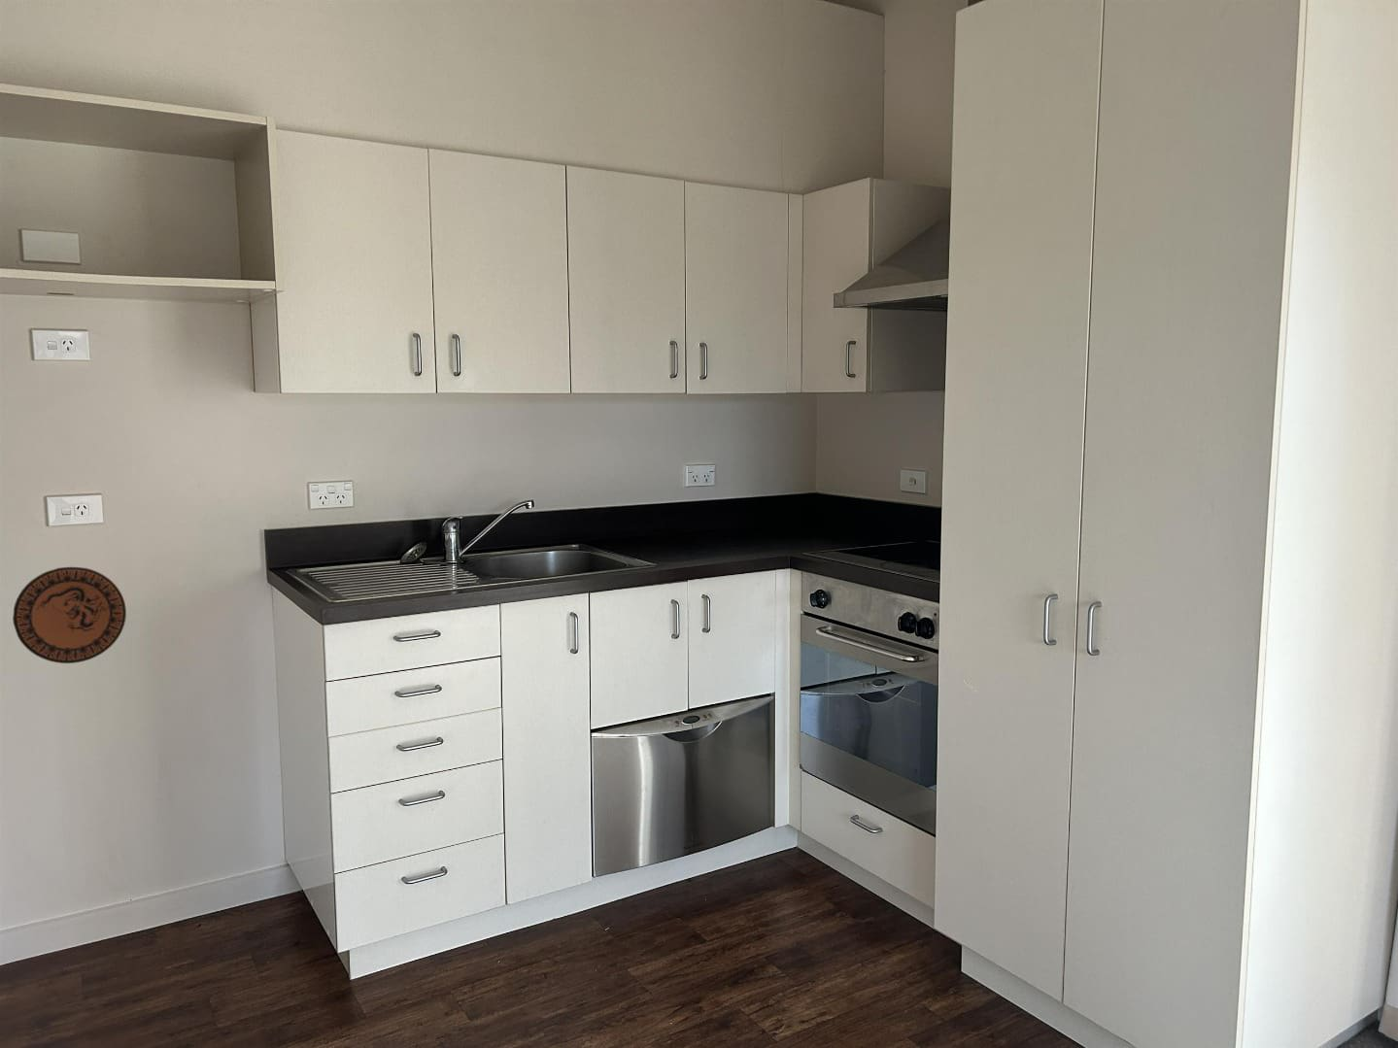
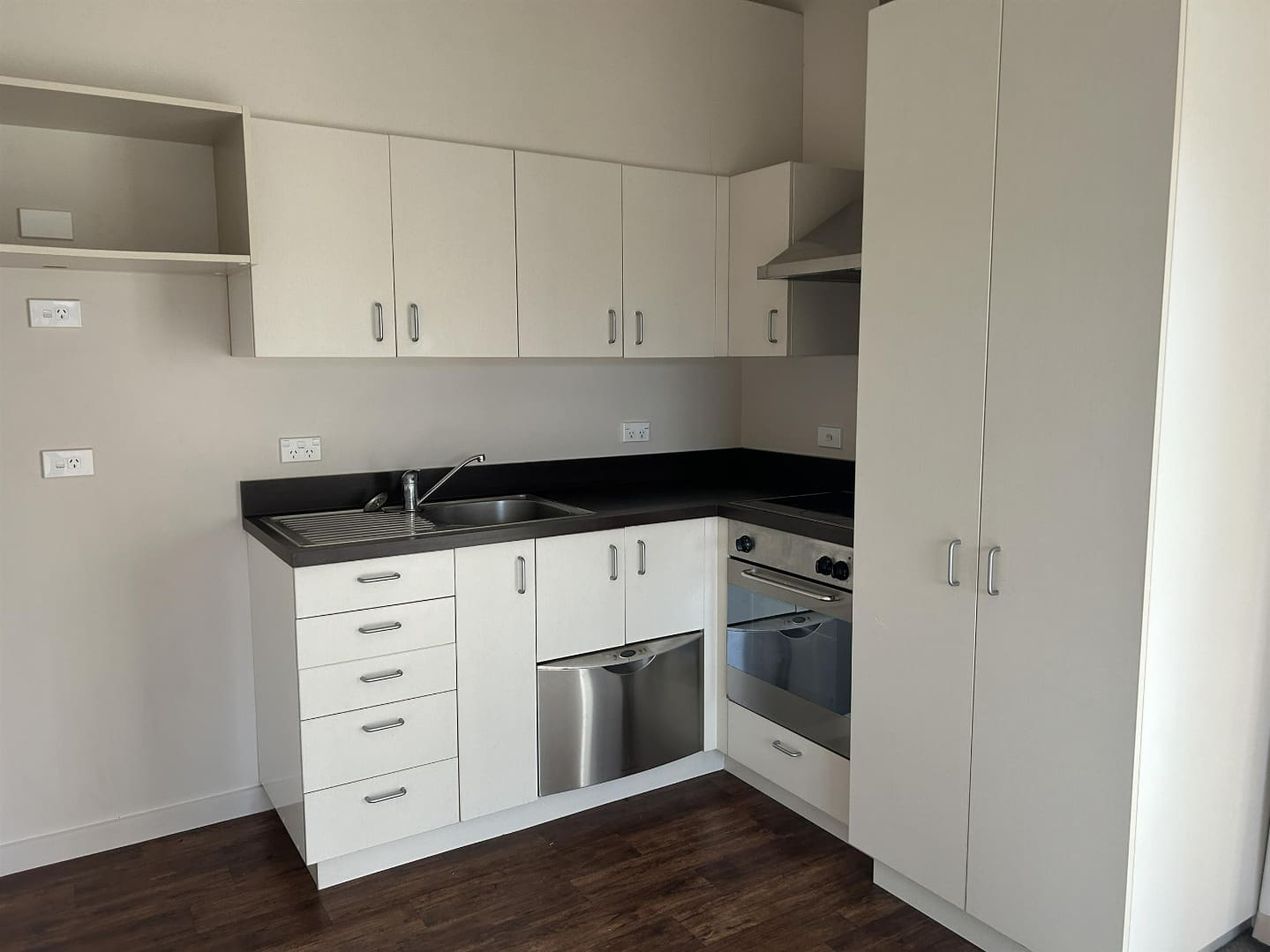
- decorative plate (70, 614)
